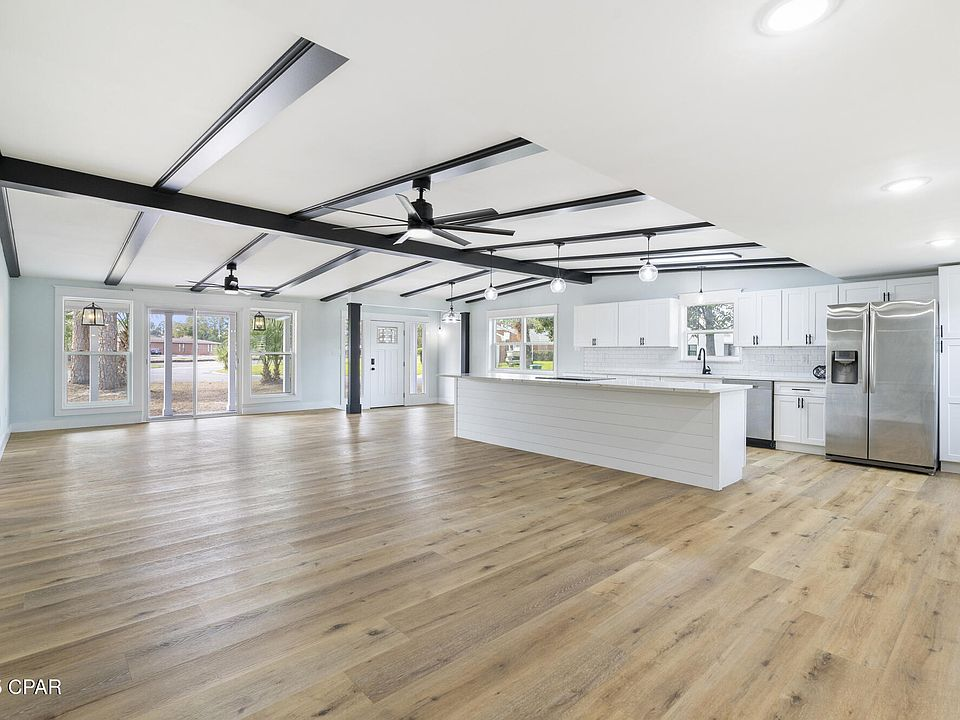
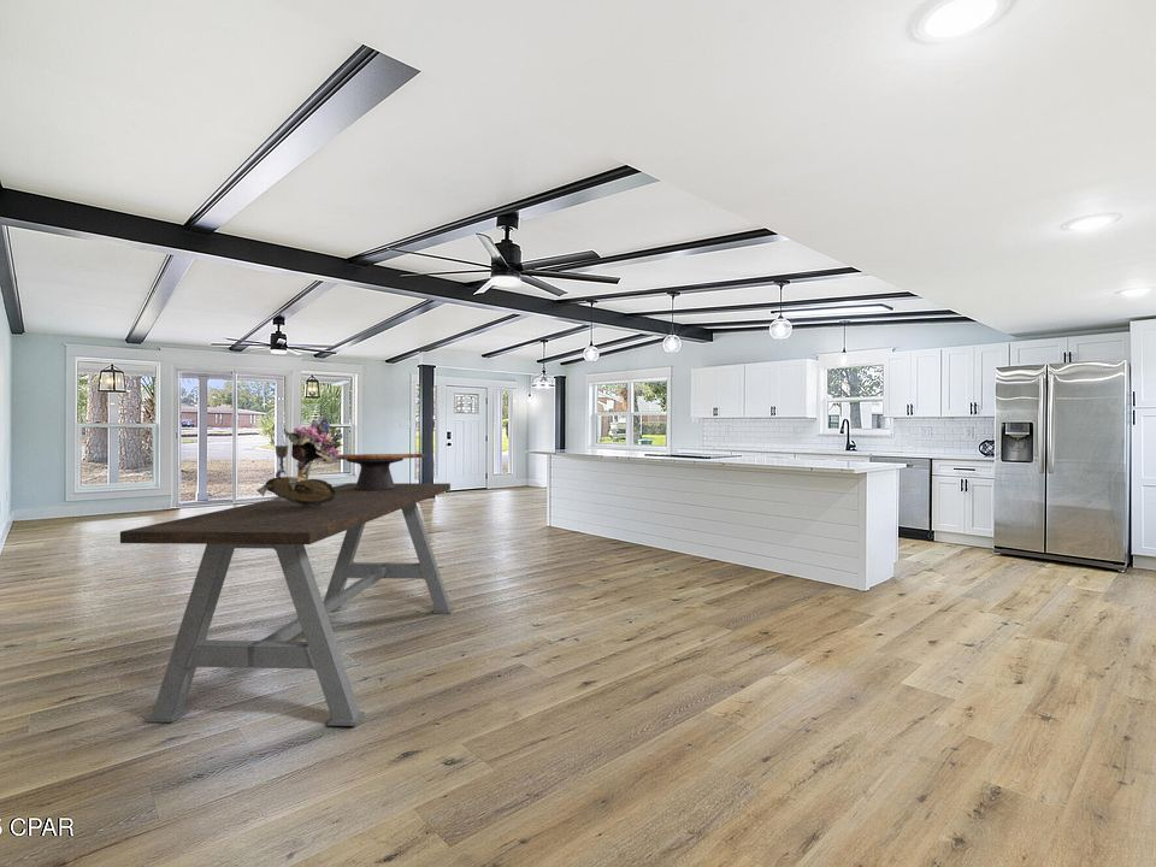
+ bouquet (305, 460)
+ candlestick (296, 465)
+ dining table (336, 576)
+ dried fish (379, 471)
